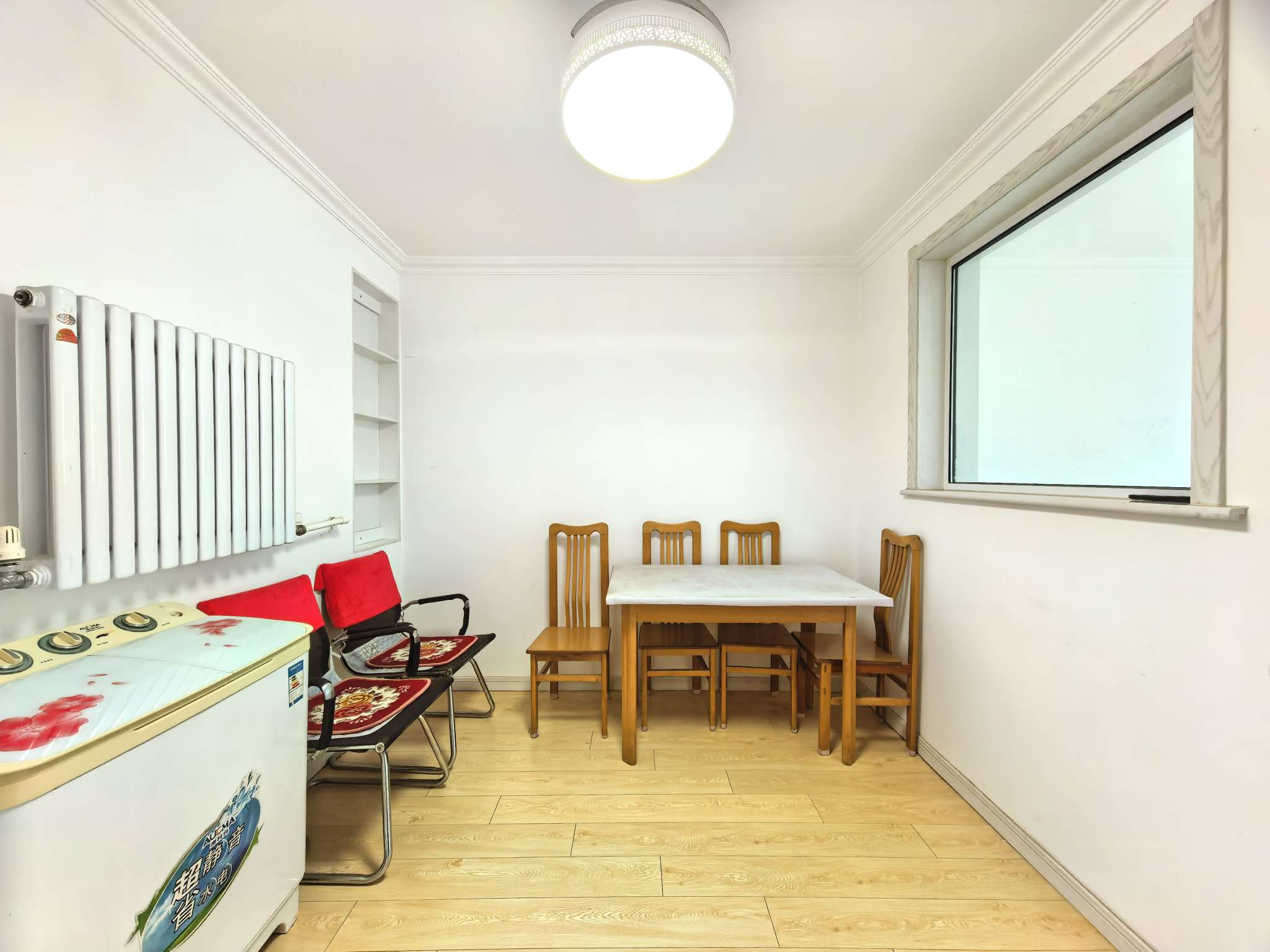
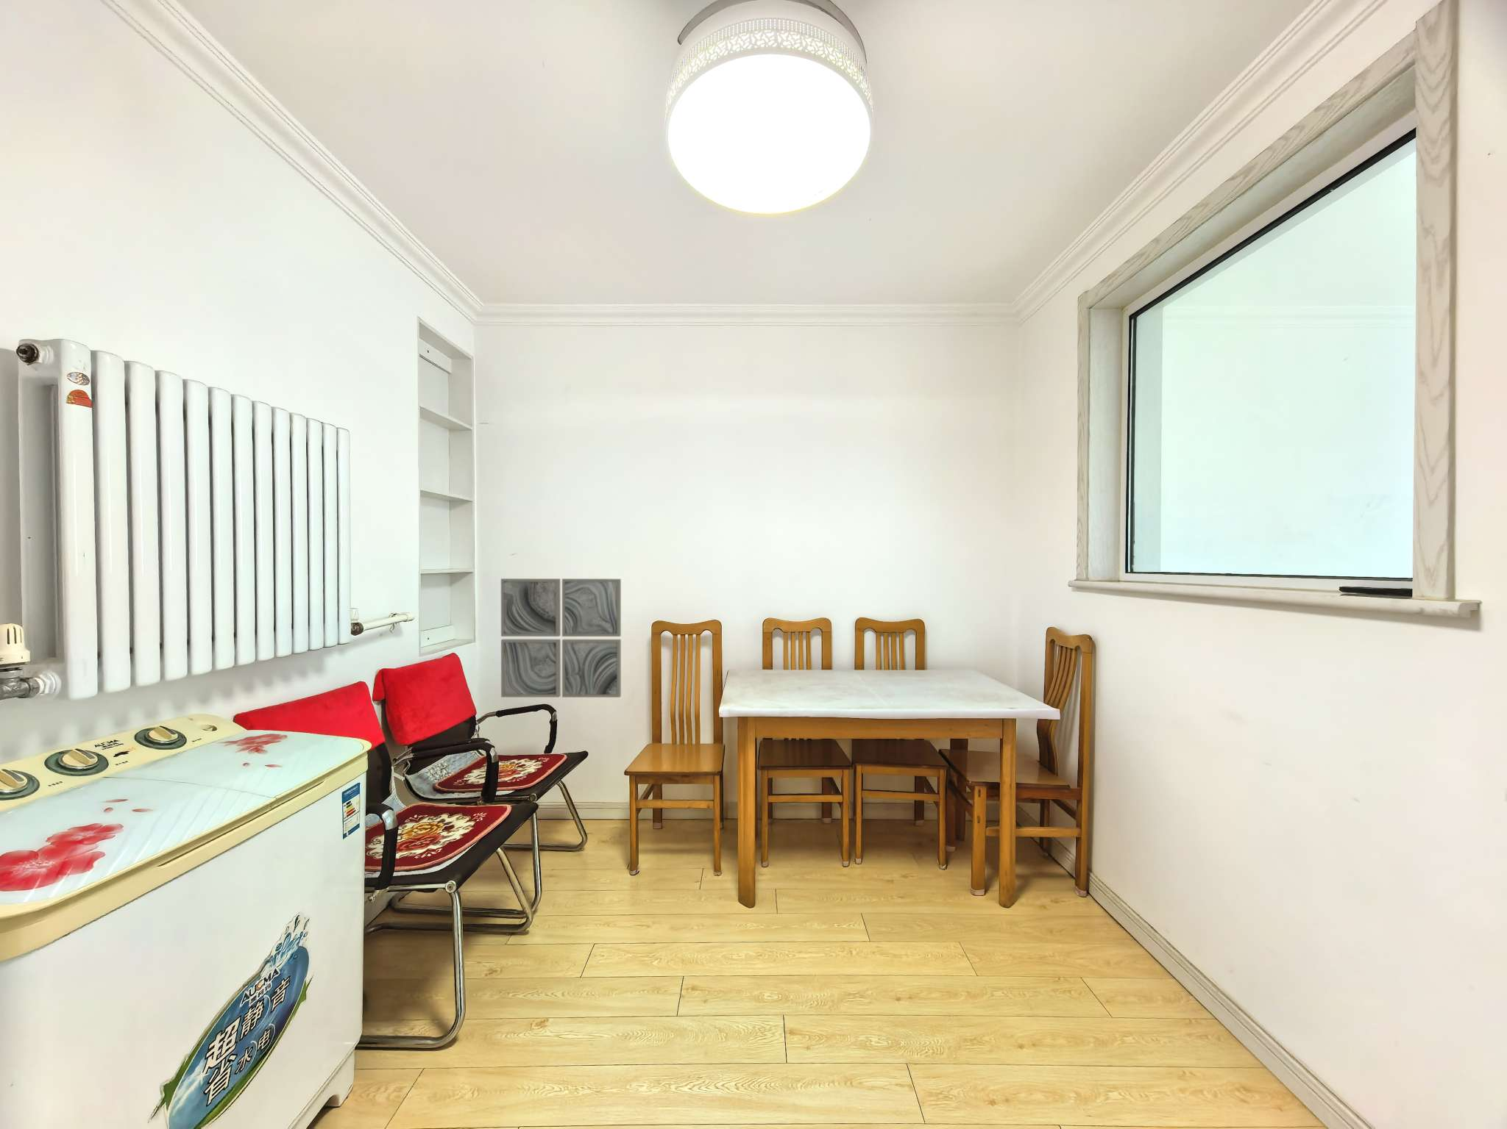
+ wall art (562, 636)
